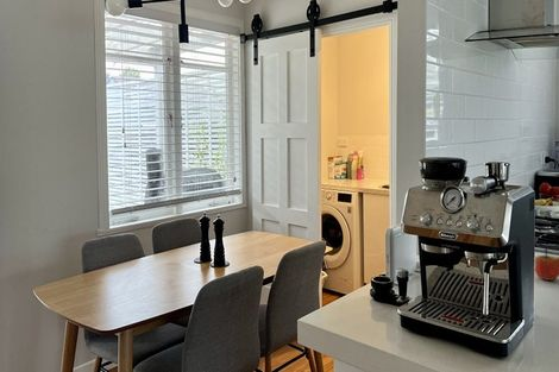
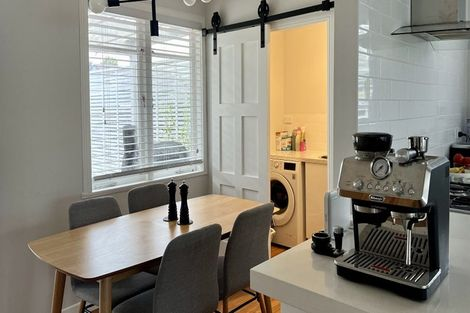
- apple (546, 263)
